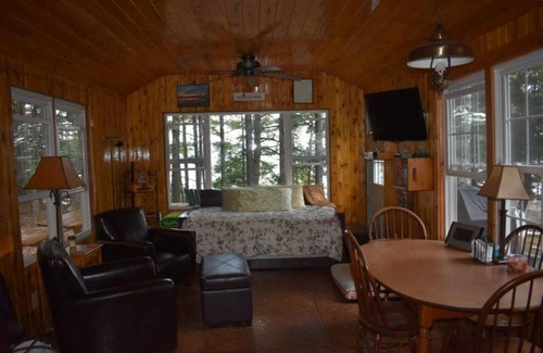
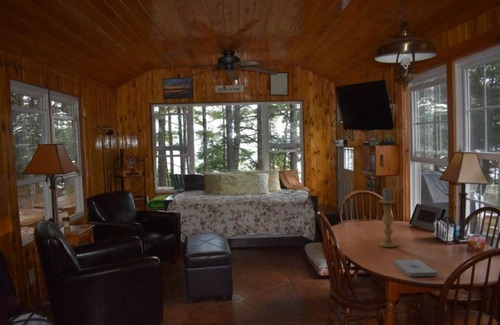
+ notepad (414, 267)
+ candle holder (387, 216)
